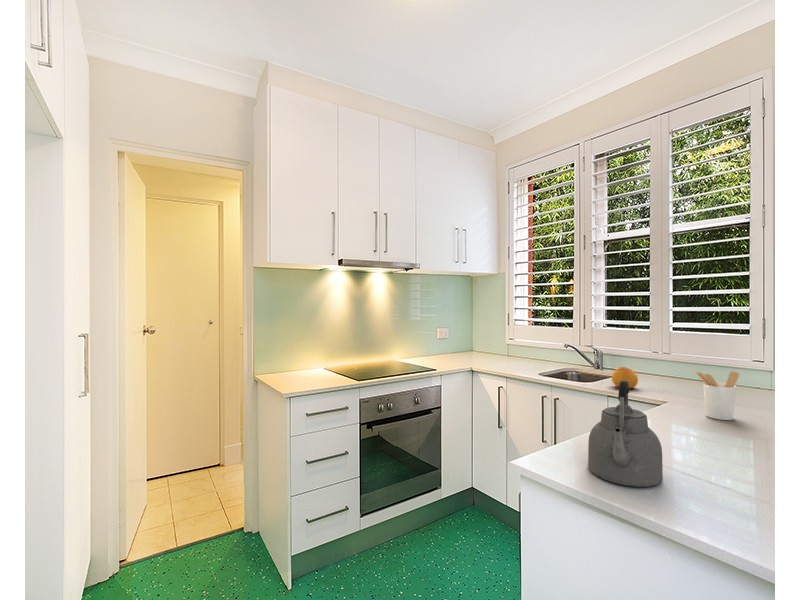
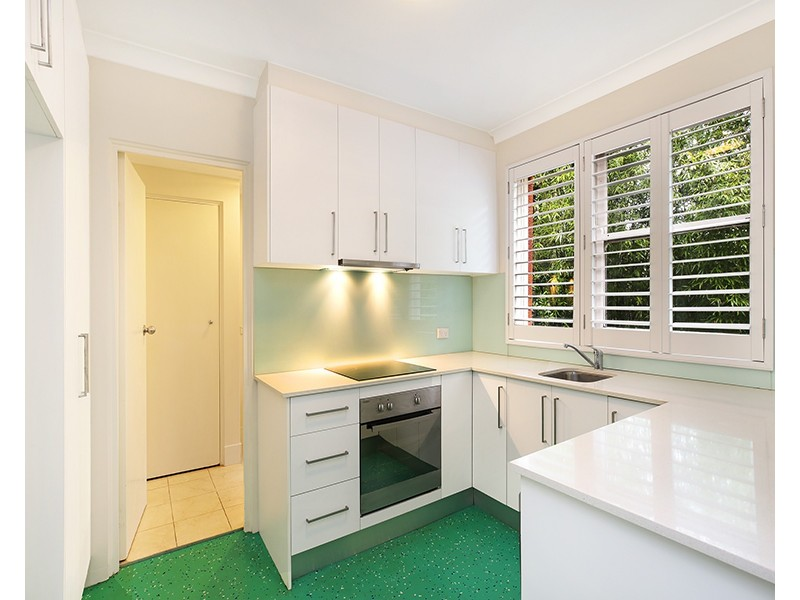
- kettle (622, 431)
- utensil holder (714, 393)
- fruit (624, 377)
